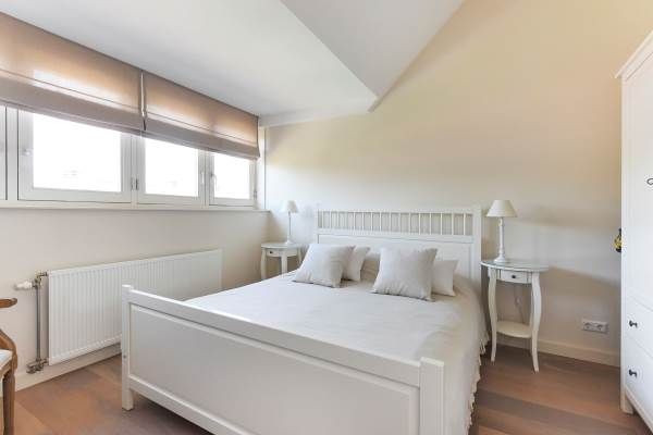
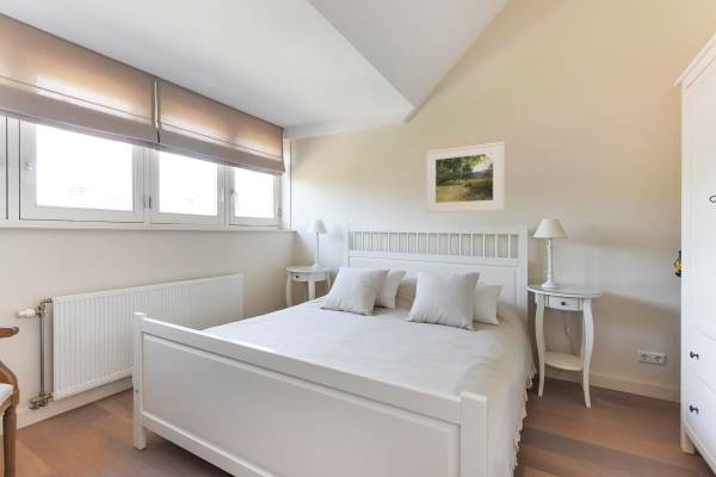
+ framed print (463, 179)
